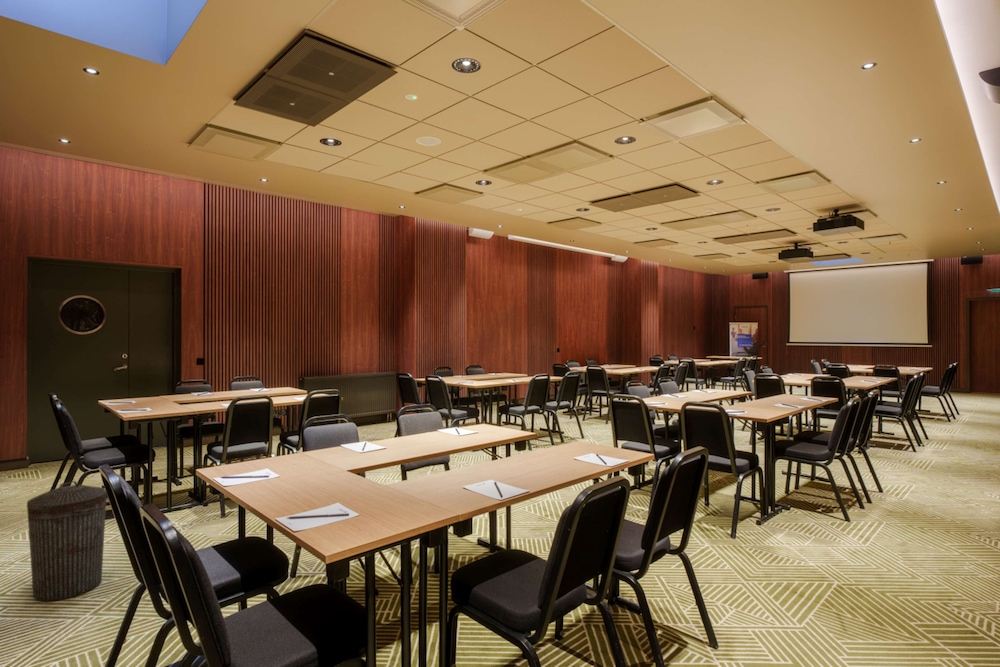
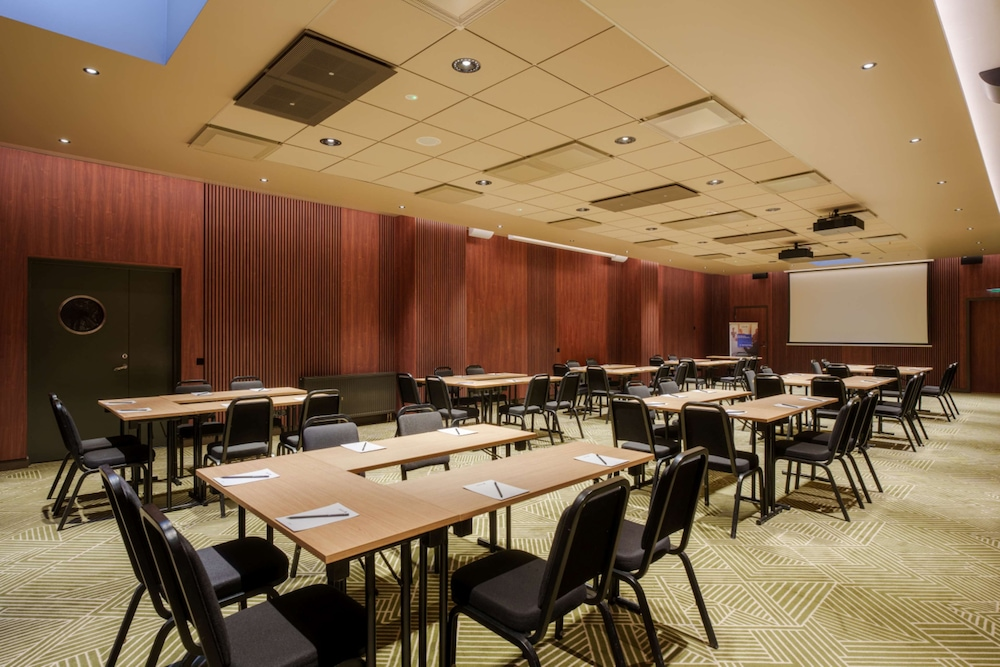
- trash can (68, 535)
